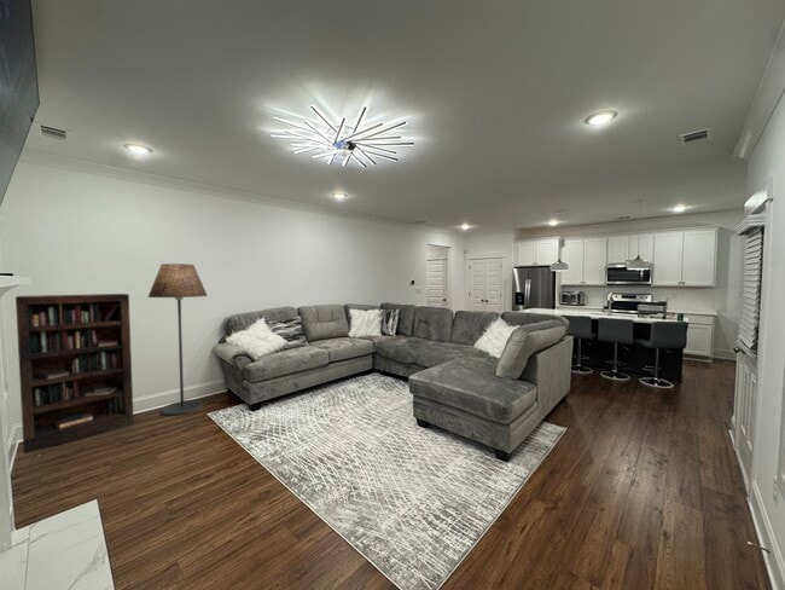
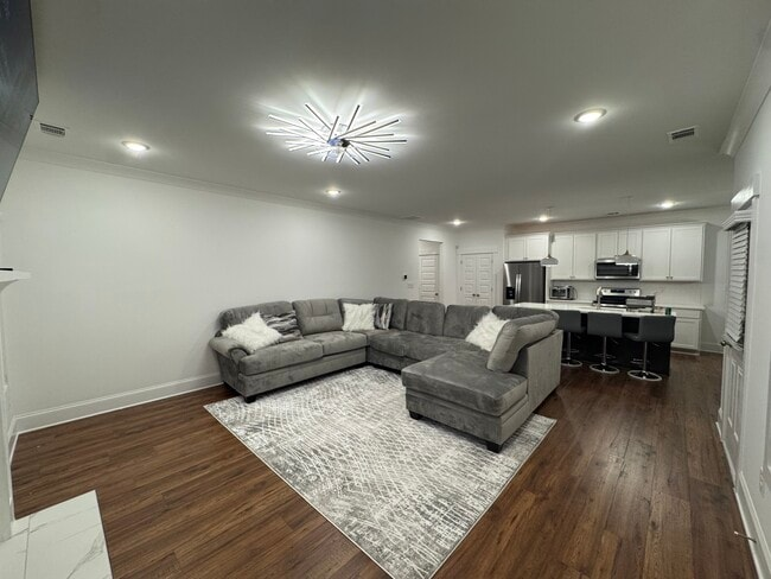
- floor lamp (180, 336)
- bookcase (78, 364)
